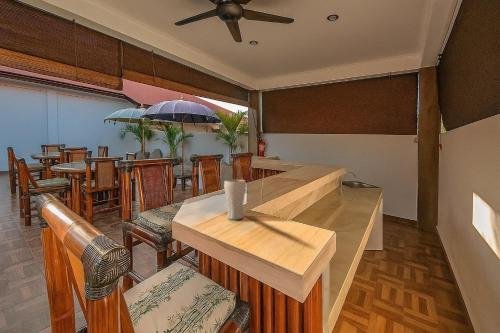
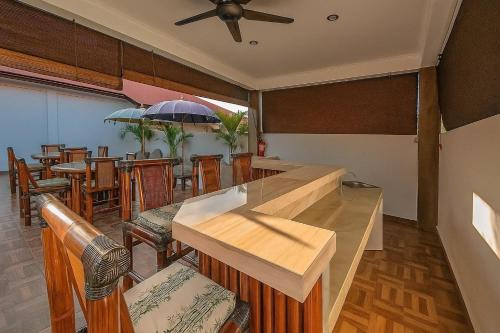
- drinking glass (235, 199)
